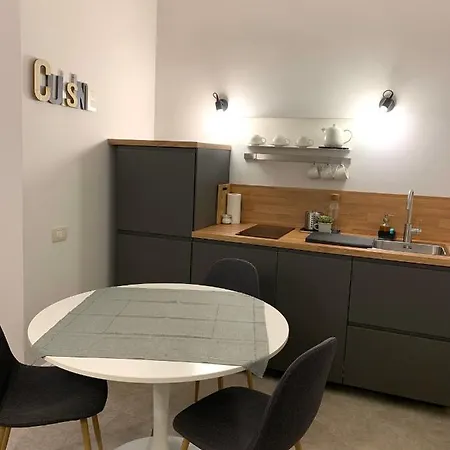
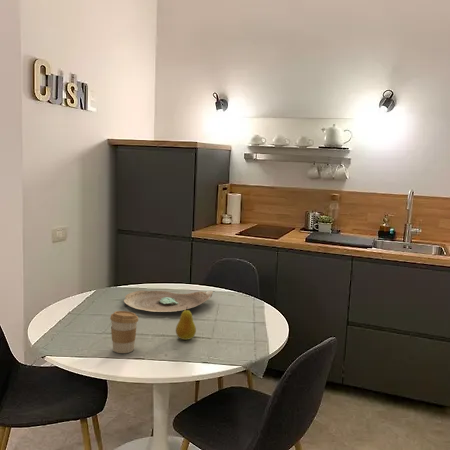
+ fruit (186, 322)
+ decorative bowl (167, 297)
+ coffee cup (124, 330)
